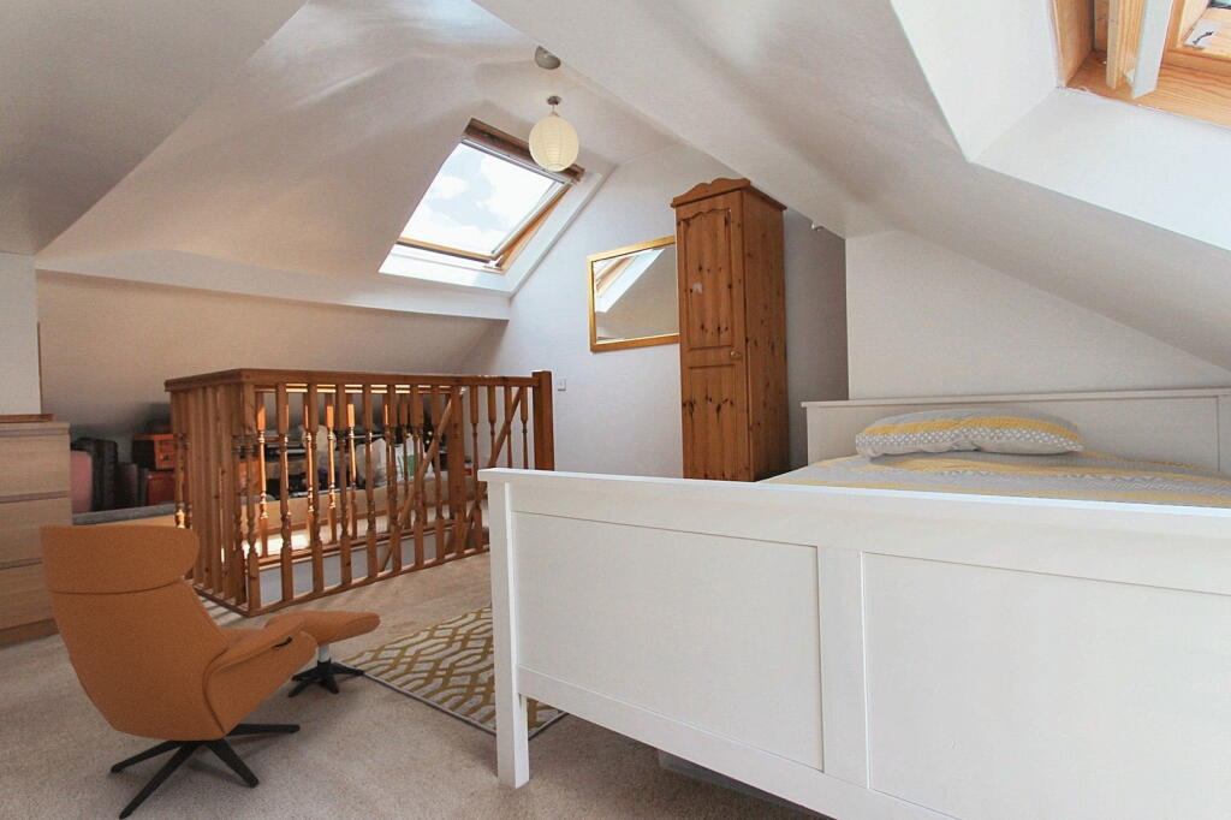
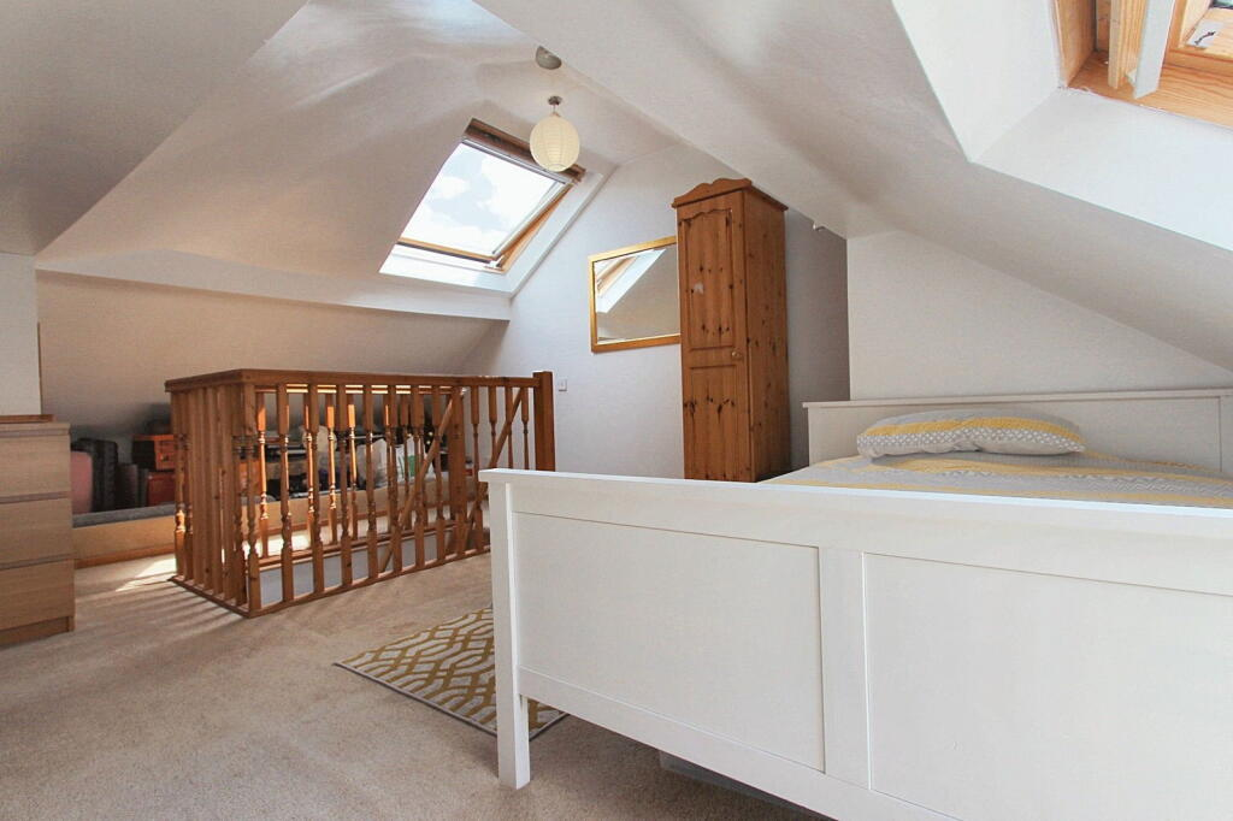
- armchair (245, 629)
